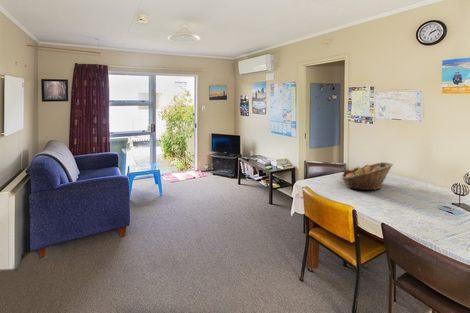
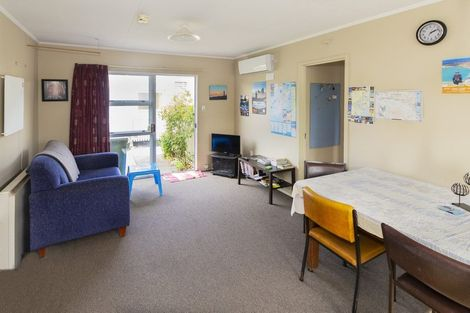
- fruit basket (365, 174)
